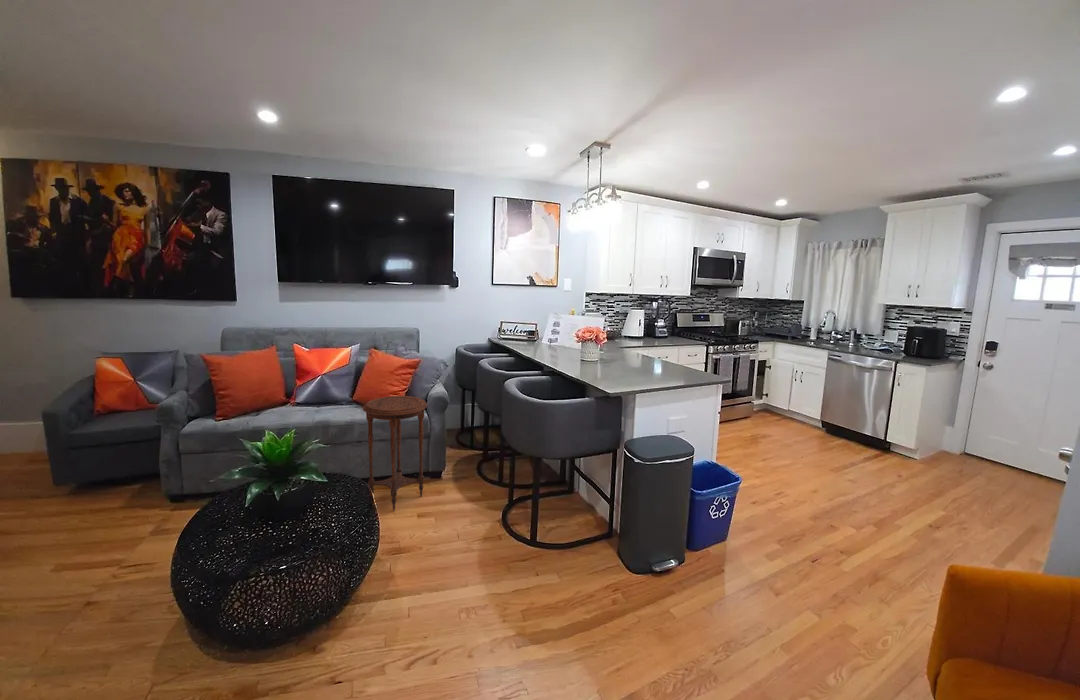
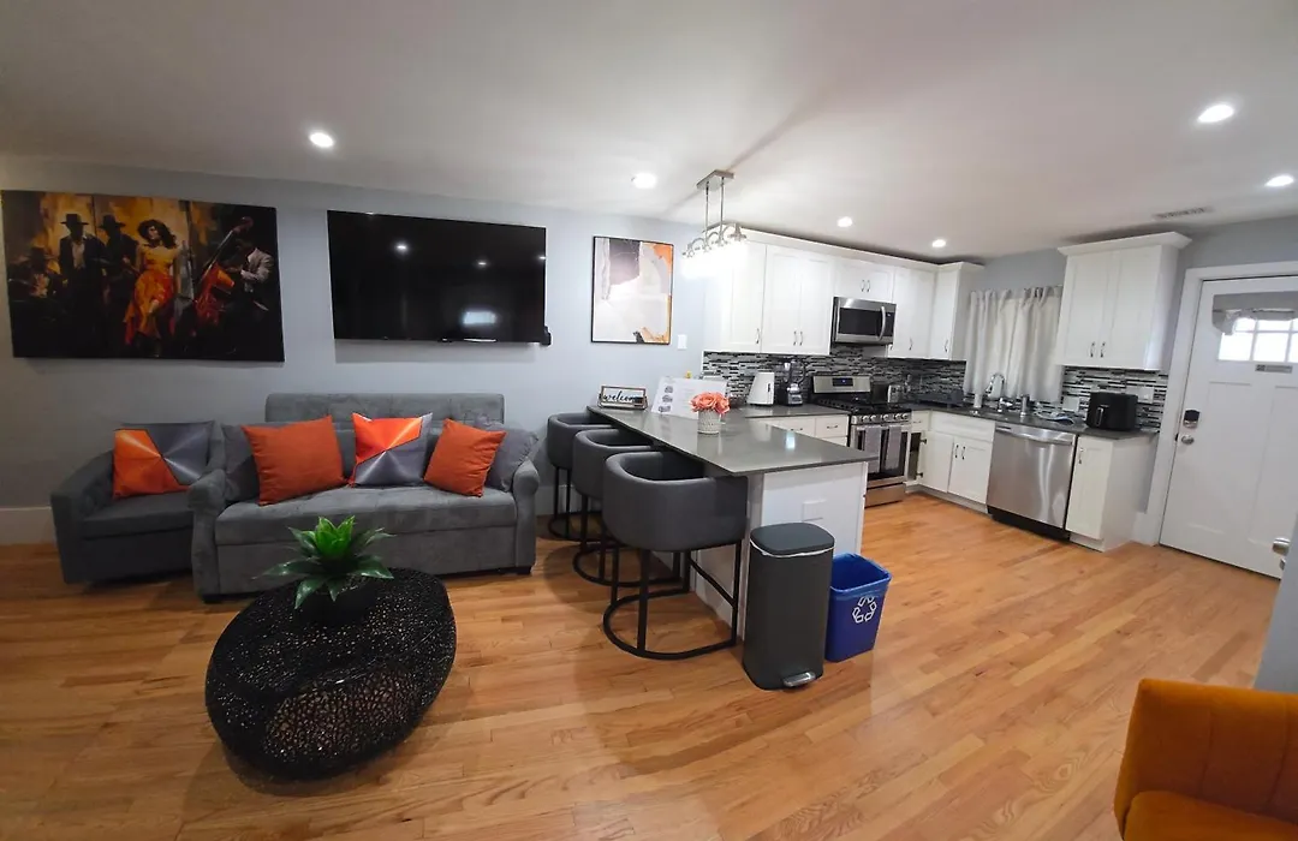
- side table (395, 451)
